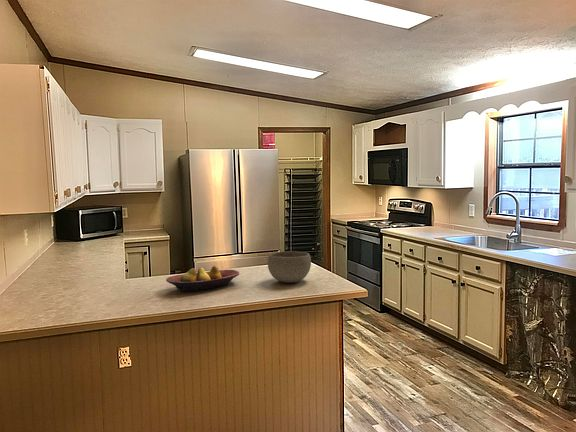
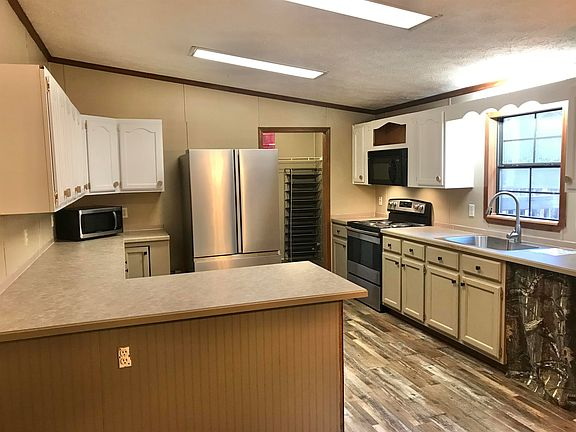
- fruit bowl (204, 276)
- bowl (289, 267)
